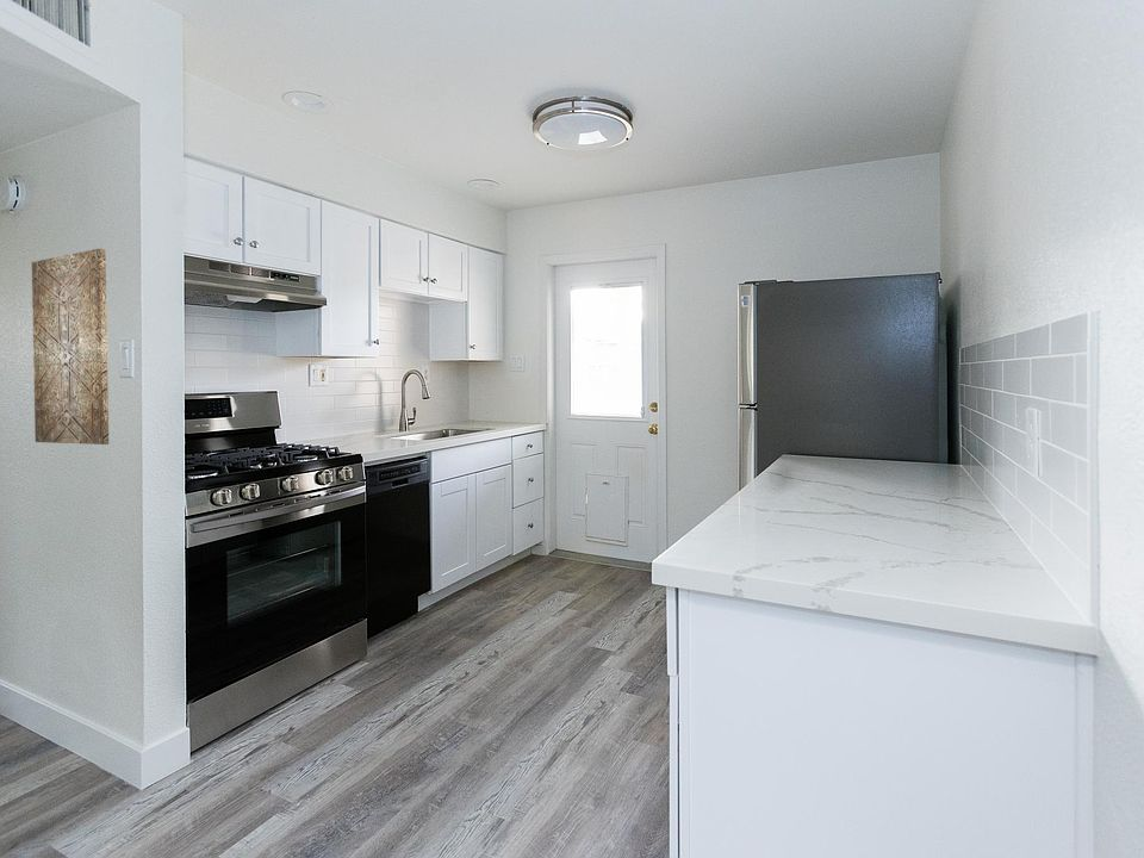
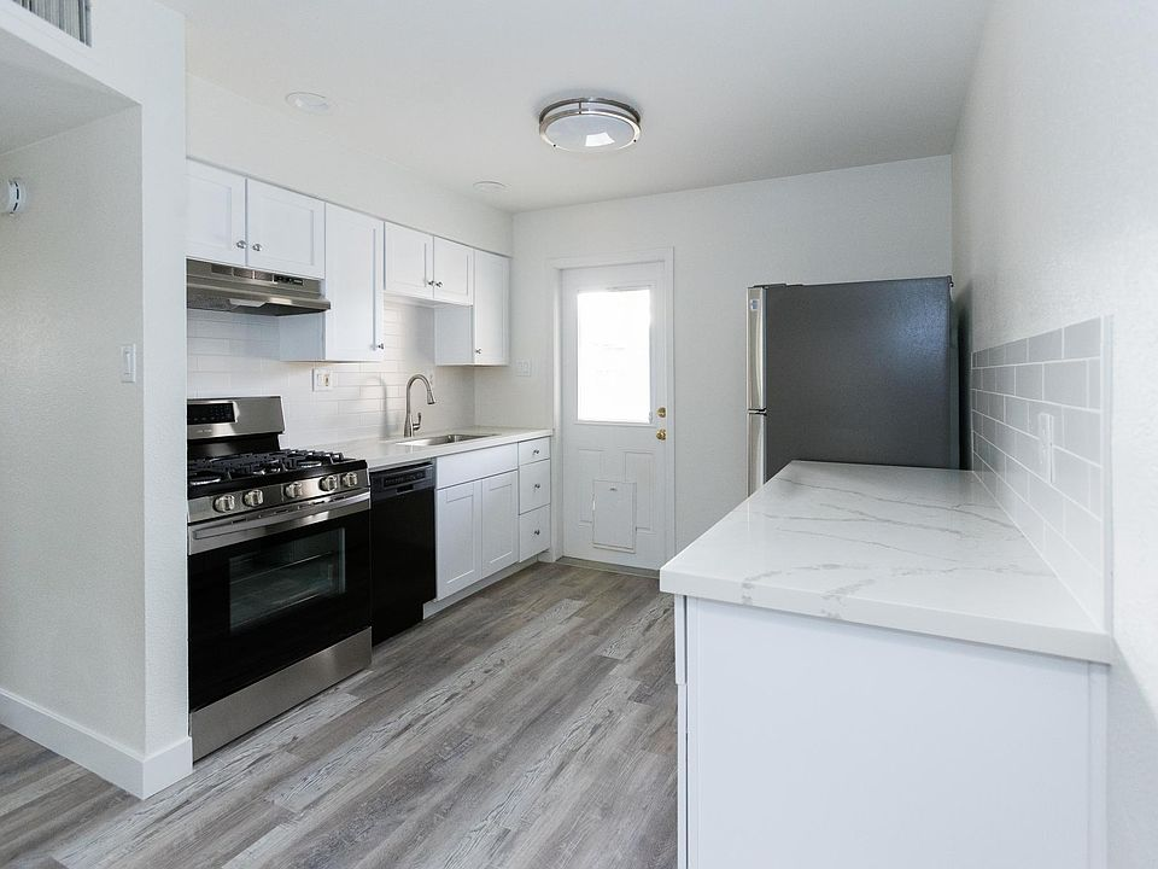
- wall art (69, 349)
